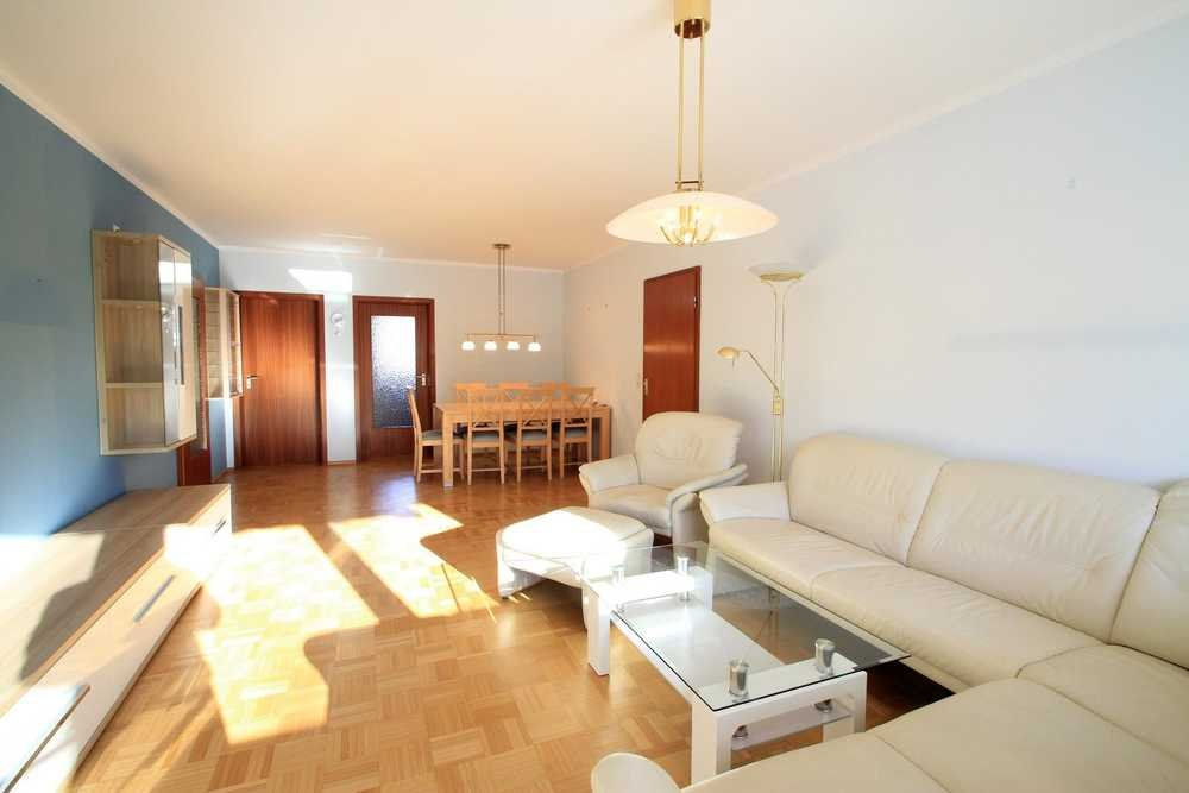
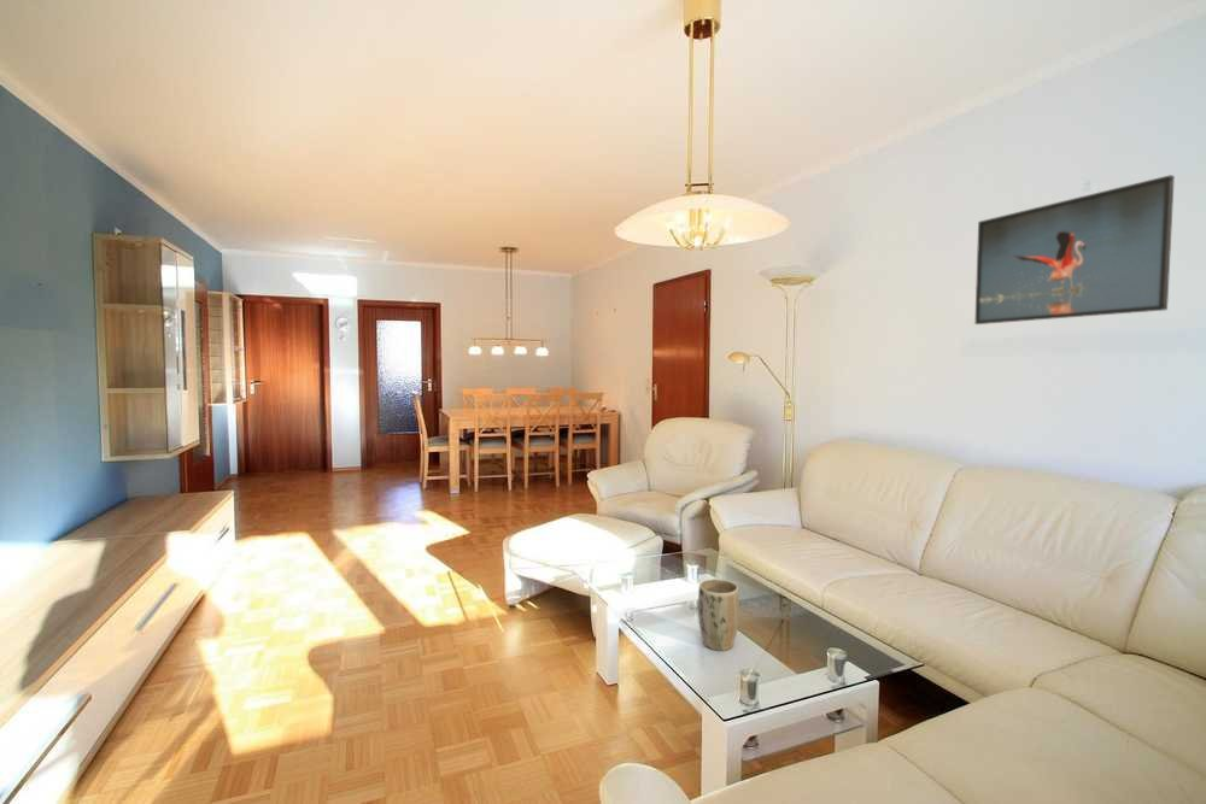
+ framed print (1060, 259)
+ plant pot (718, 615)
